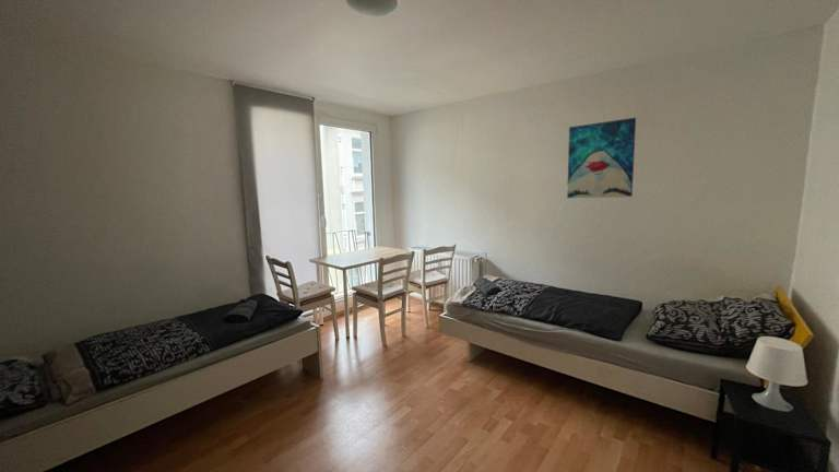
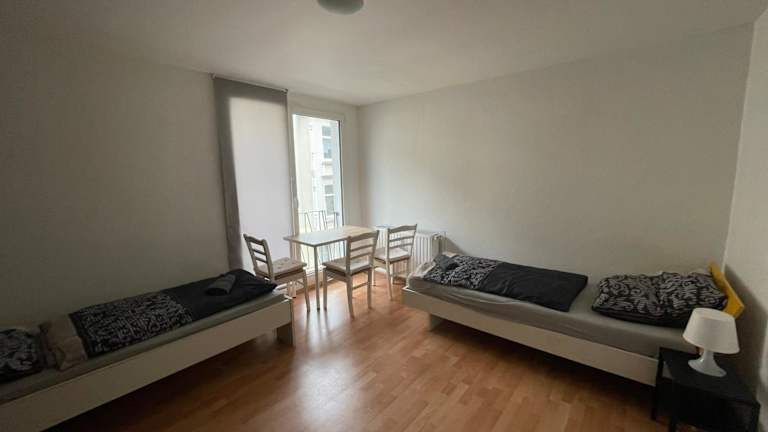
- wall art (599, 161)
